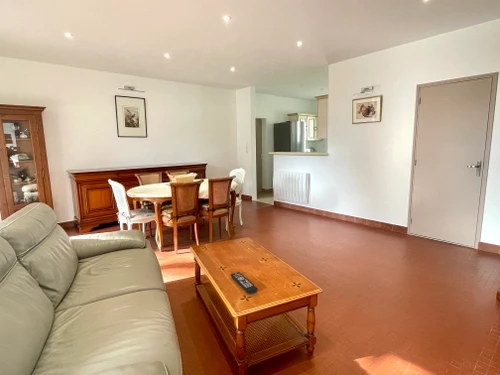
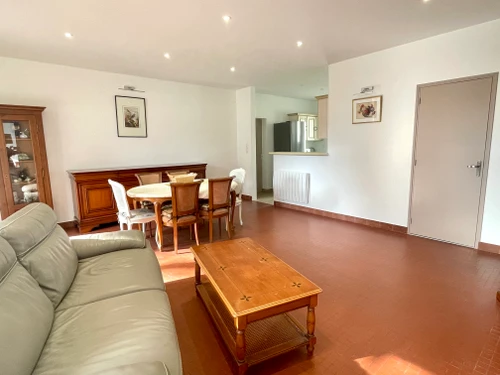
- remote control (243, 282)
